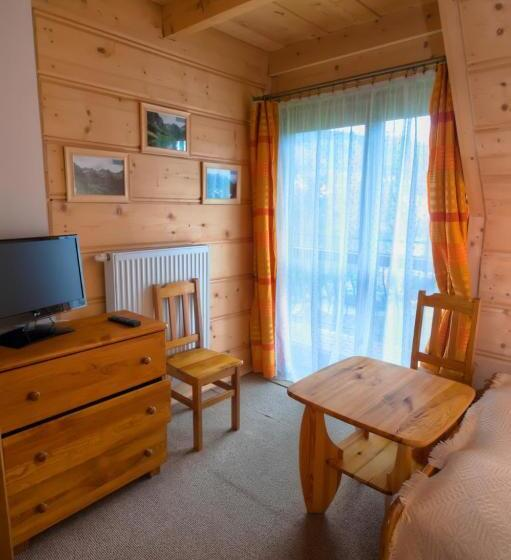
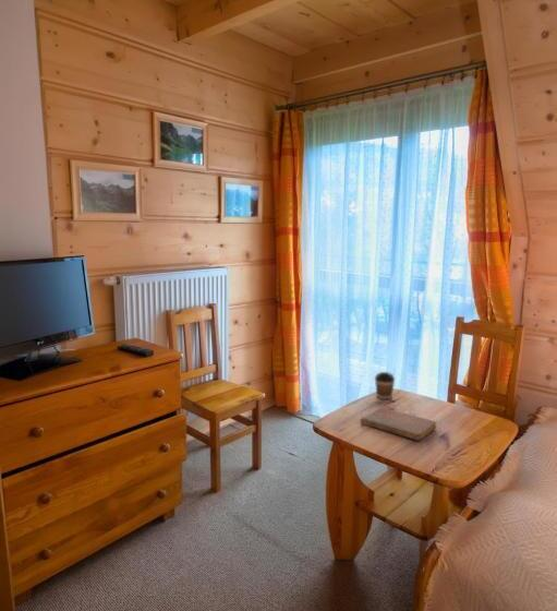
+ coffee cup (384, 384)
+ notebook (398, 422)
